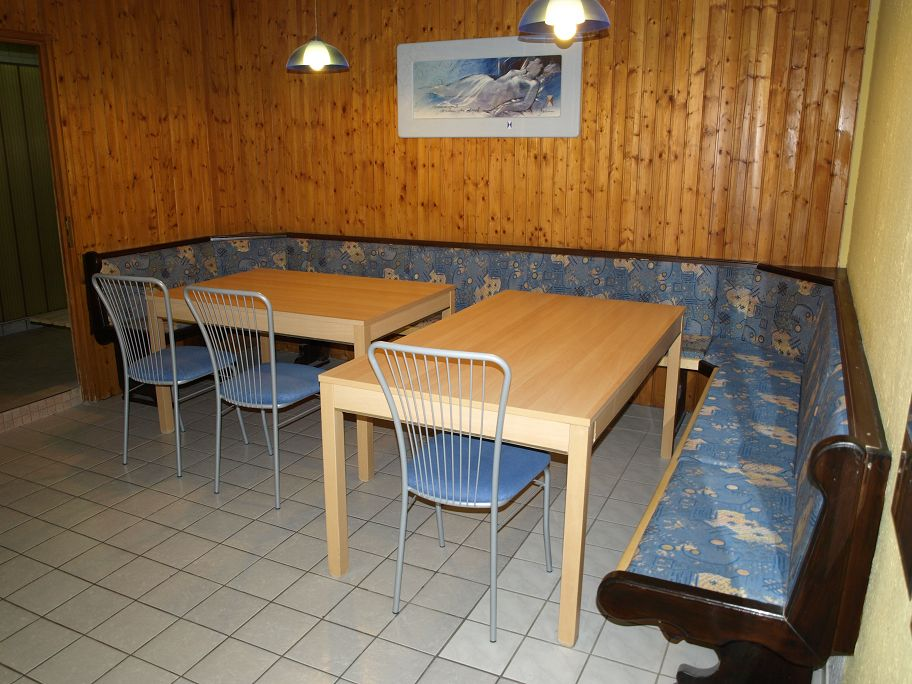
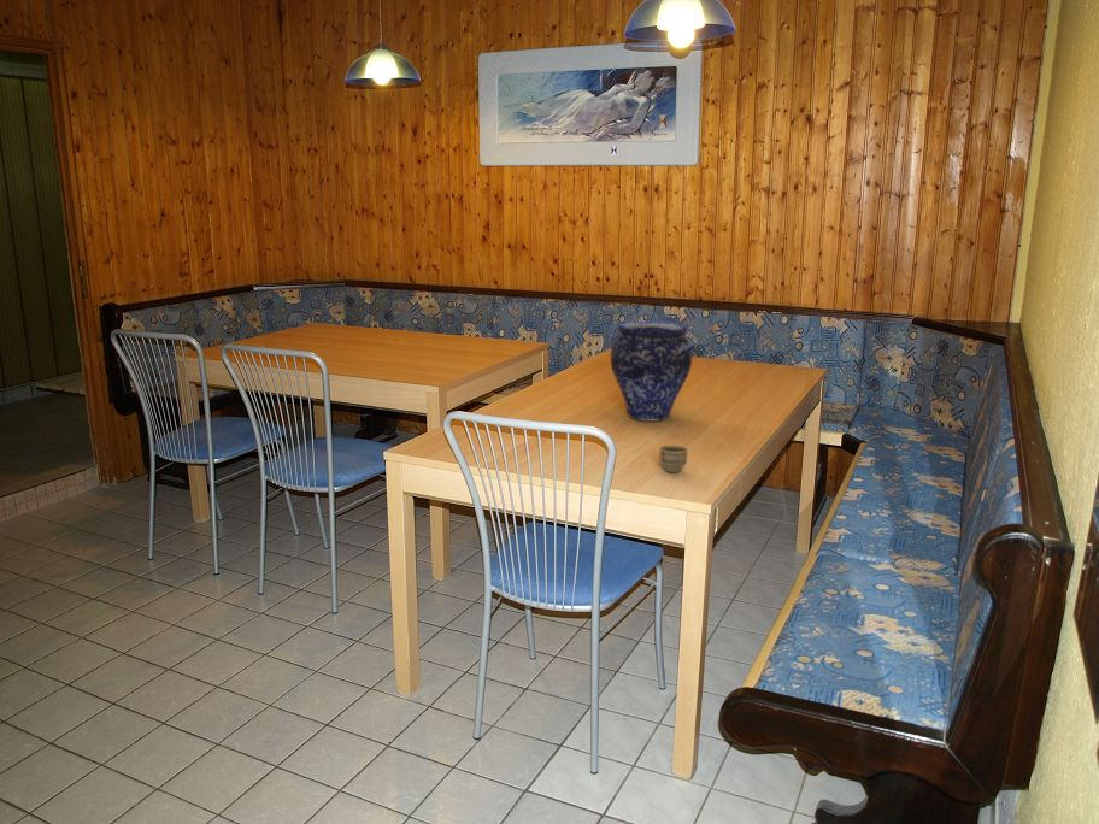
+ vase (651, 371)
+ cup (672, 458)
